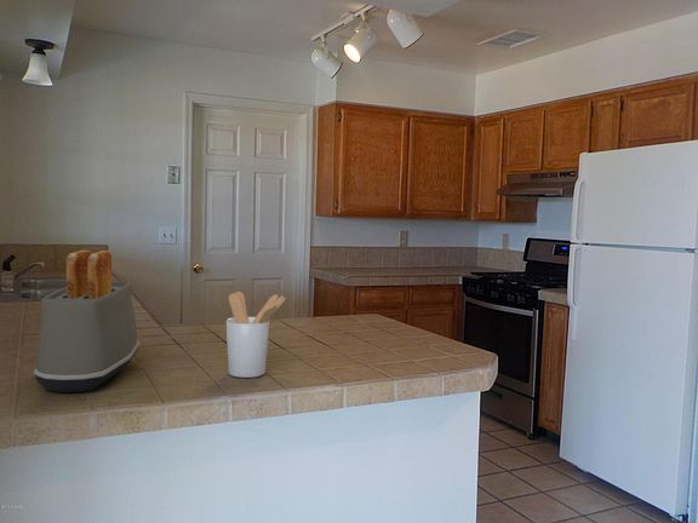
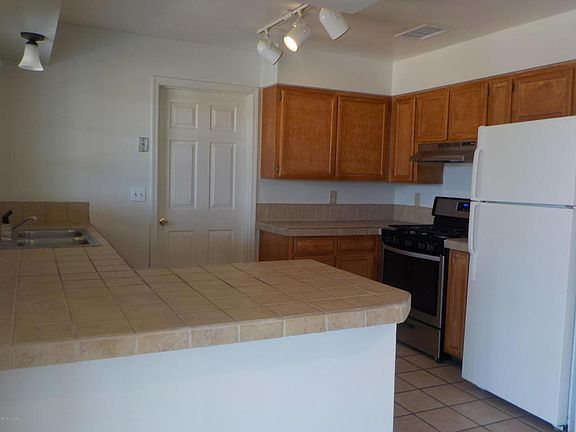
- toaster (91, 312)
- utensil holder (257, 332)
